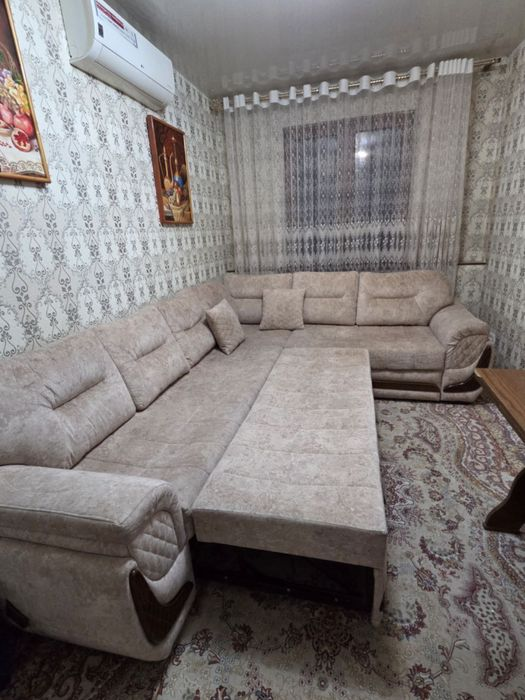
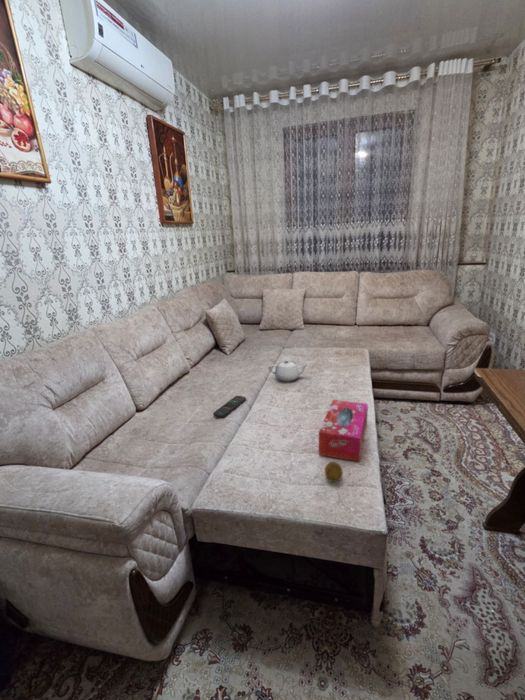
+ fruit (333, 472)
+ tissue box (344, 427)
+ teapot (288, 369)
+ remote control (230, 406)
